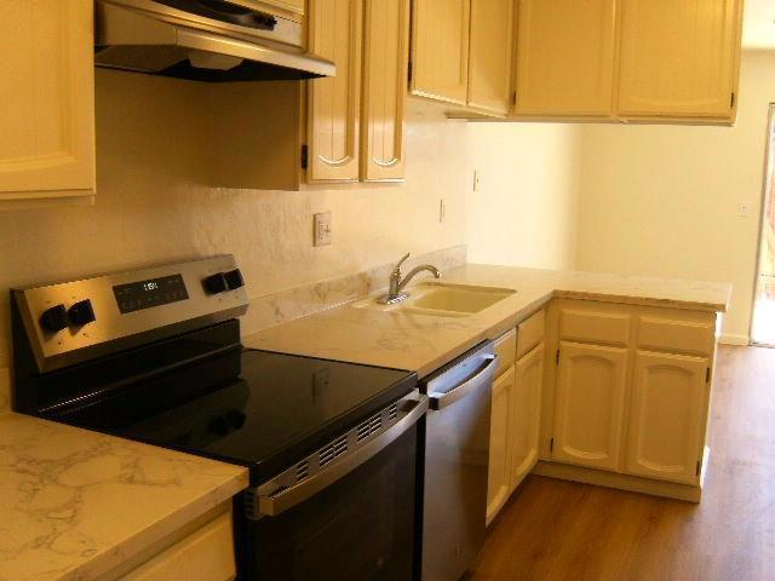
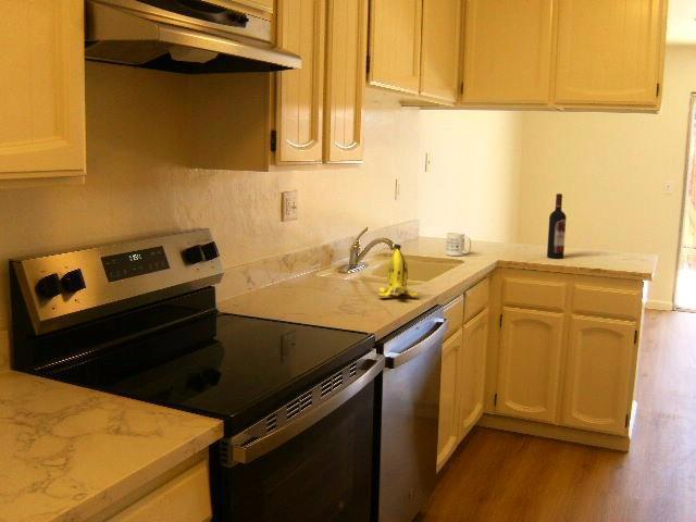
+ mug (458, 244)
+ banana (397, 271)
+ wine bottle (557, 225)
